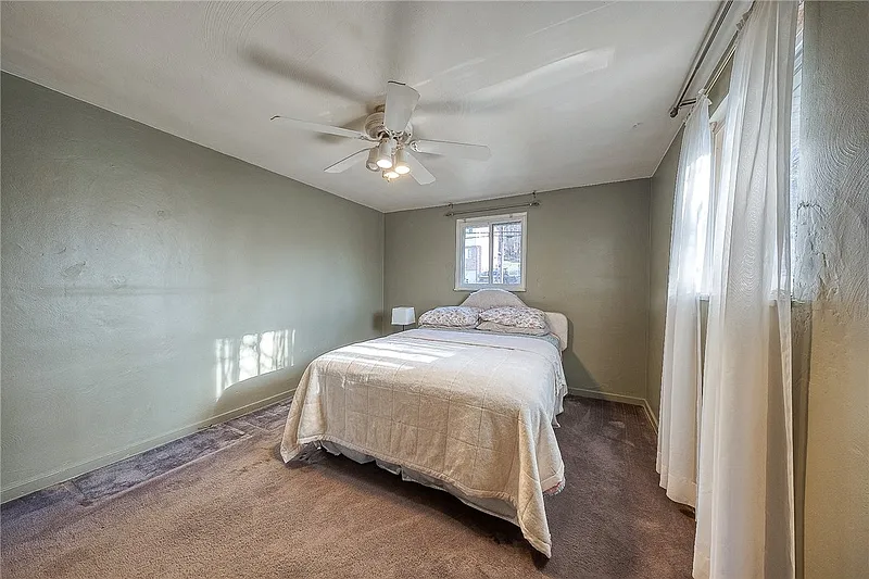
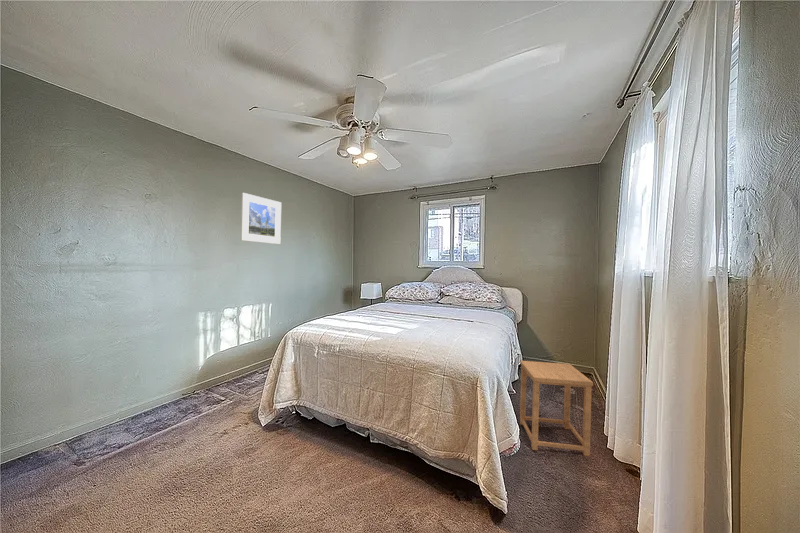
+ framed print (262, 220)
+ side table (564, 404)
